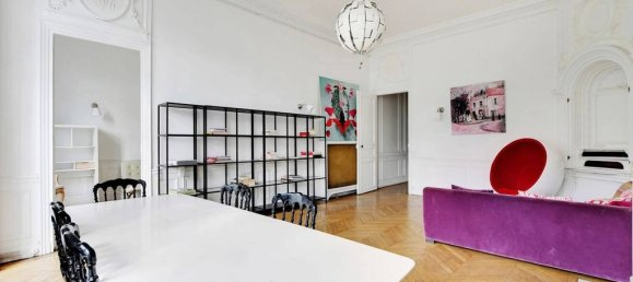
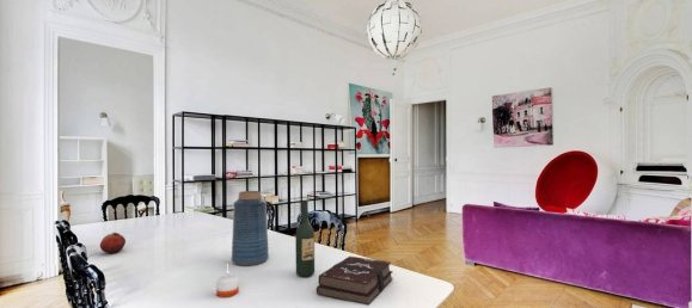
+ hardback book (356, 277)
+ fruit (112, 241)
+ vase (250, 226)
+ wine bottle (305, 238)
+ candle (227, 278)
